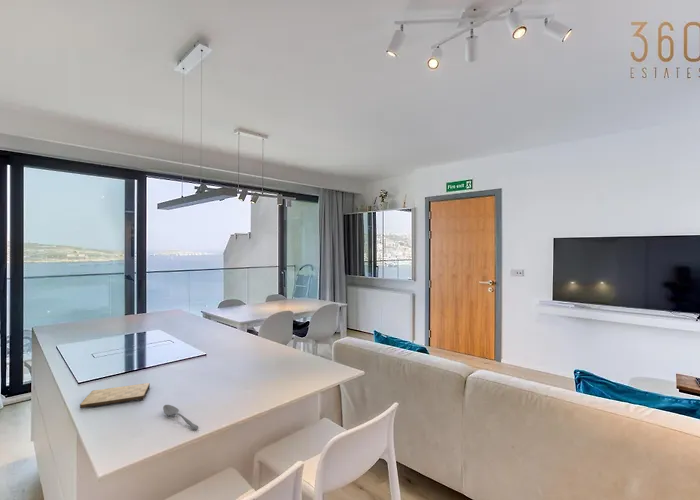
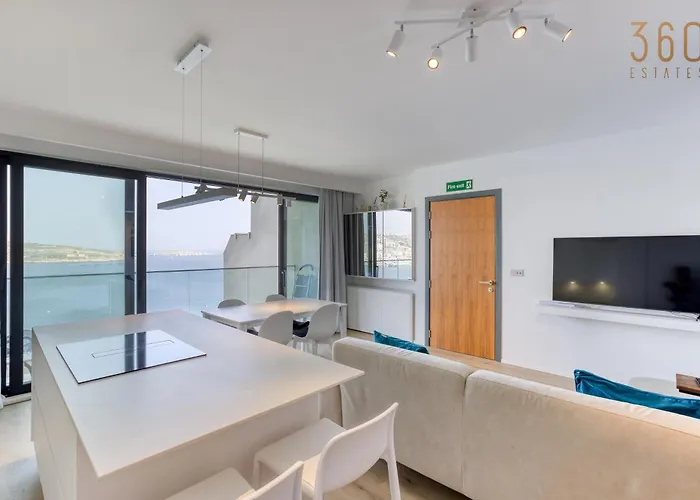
- cutting board (117, 394)
- spoon (181, 416)
